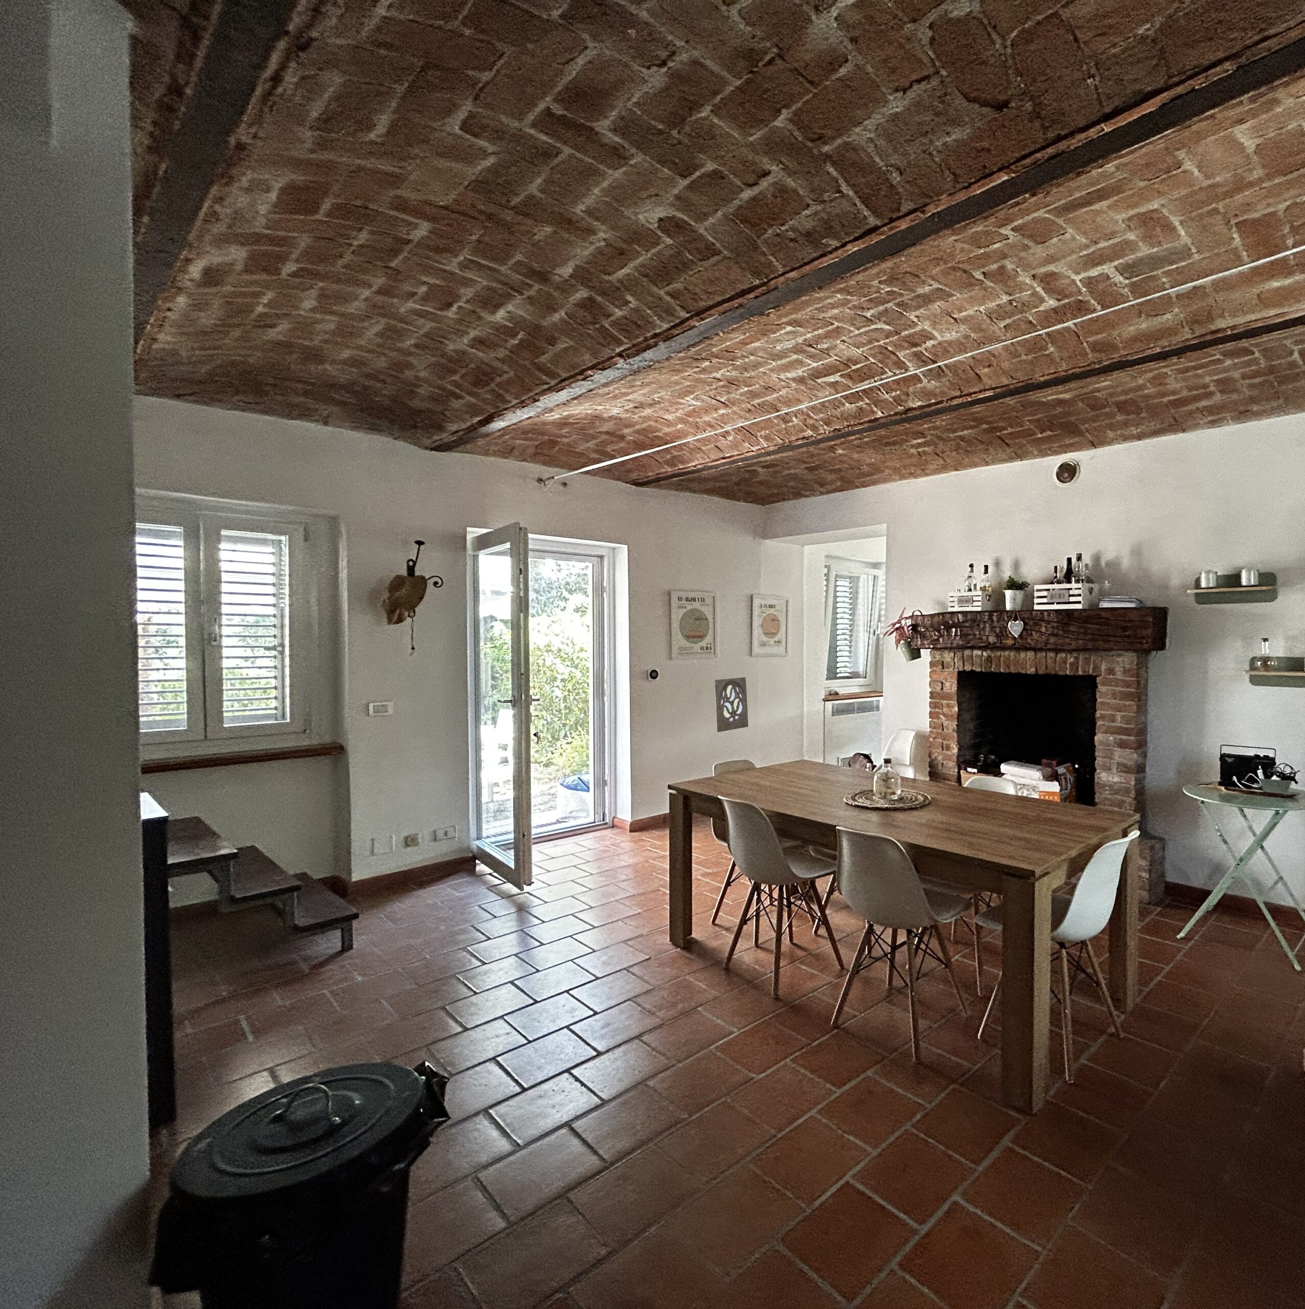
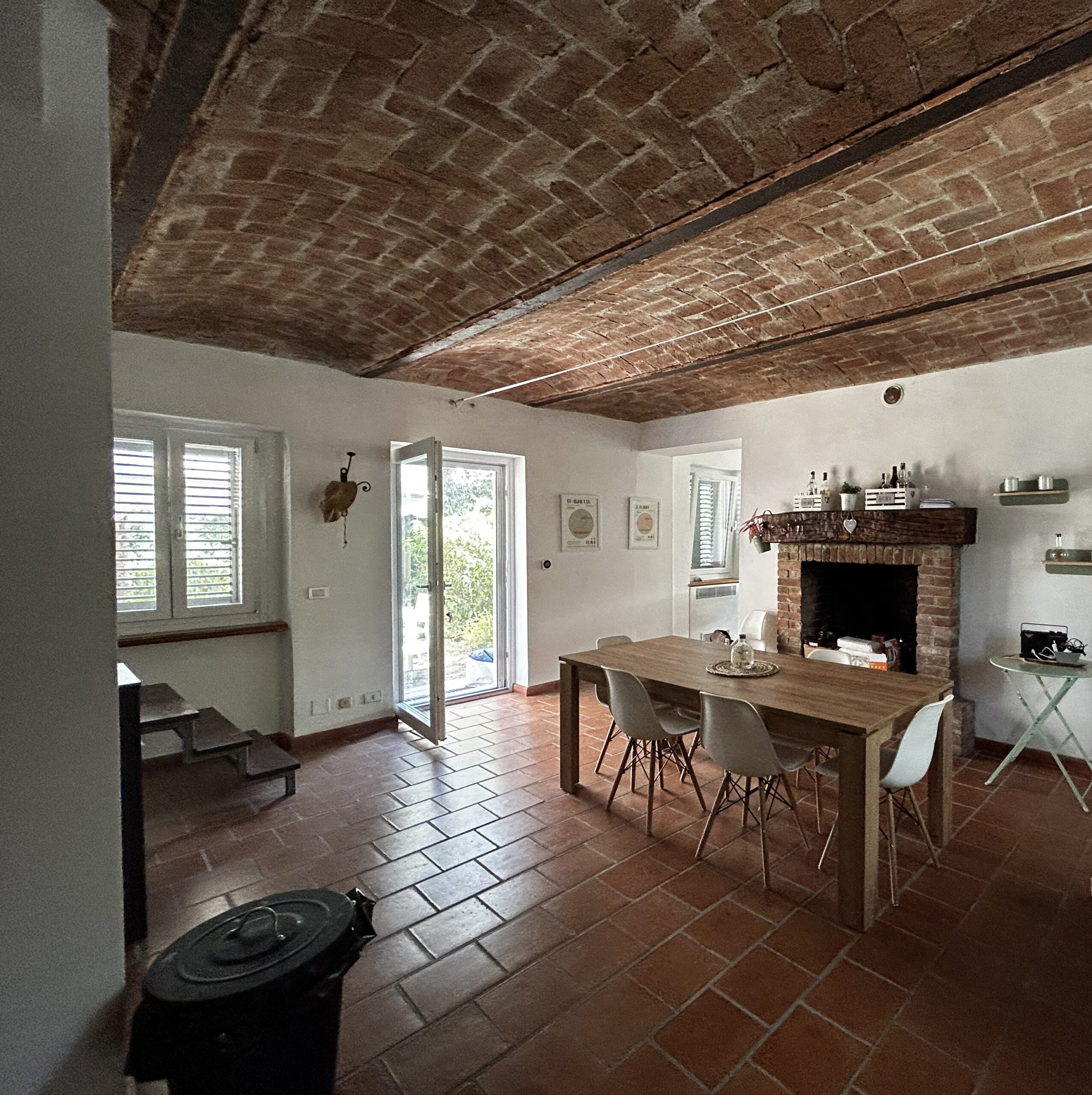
- wall ornament (731, 704)
